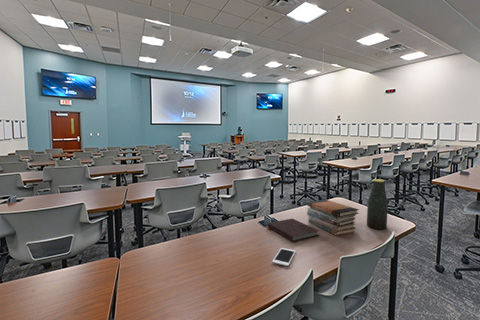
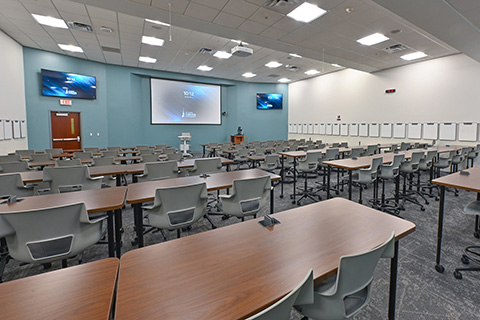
- bottle (377, 203)
- book stack (330, 215)
- cell phone (284, 256)
- notebook (292, 229)
